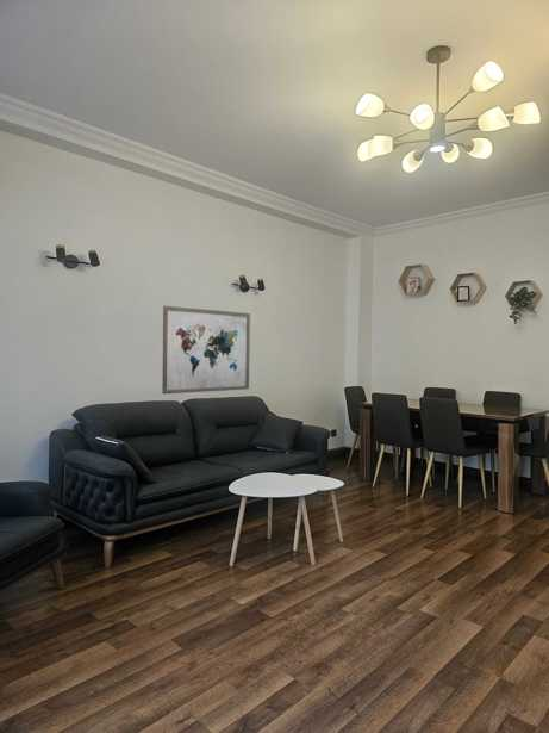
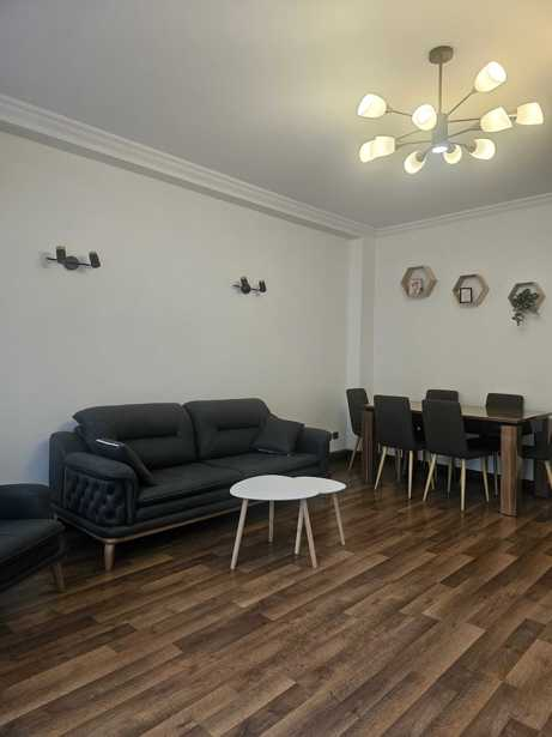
- wall art (208, 350)
